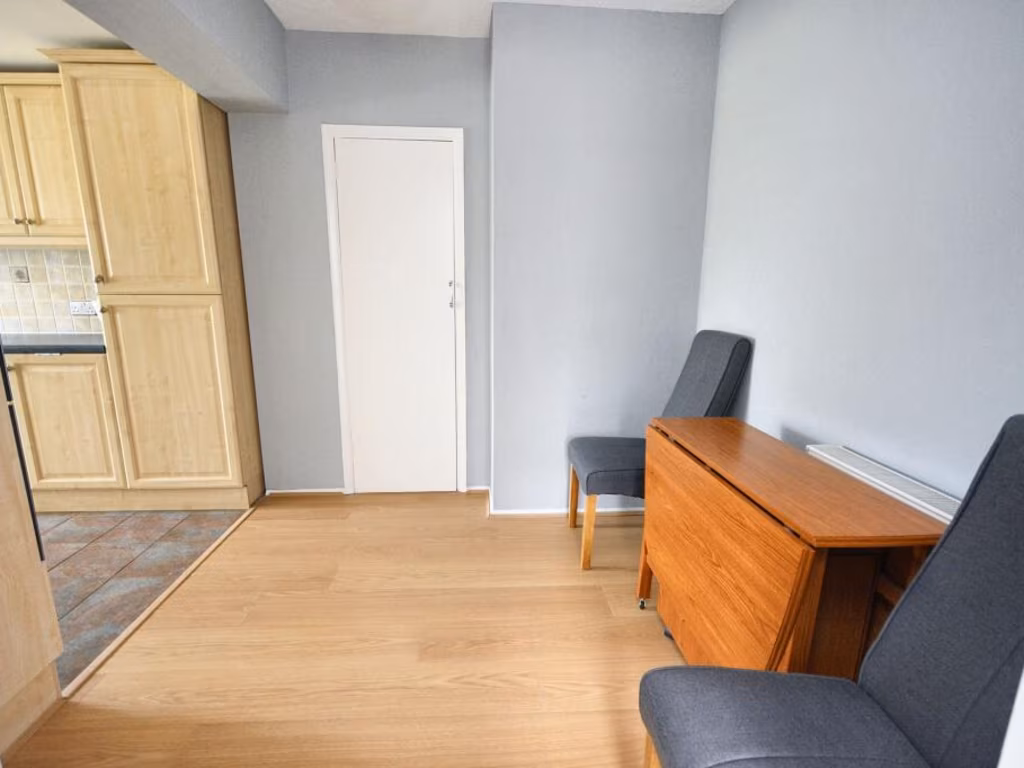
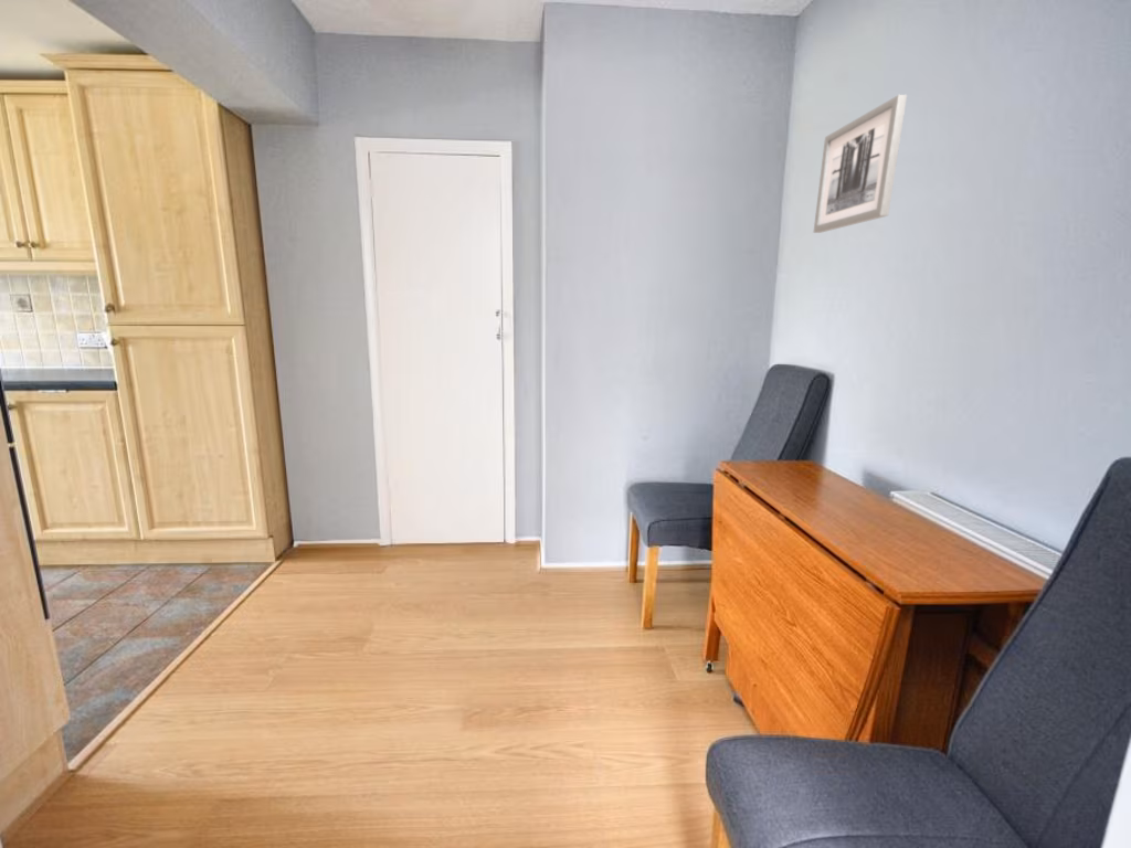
+ wall art (854, 172)
